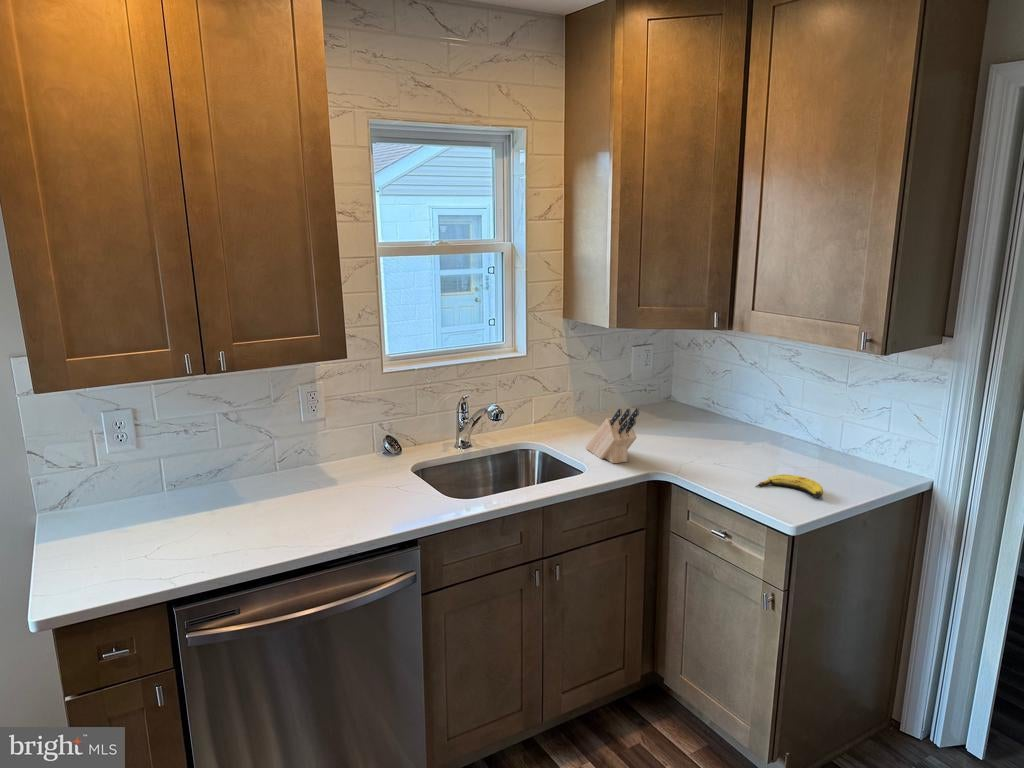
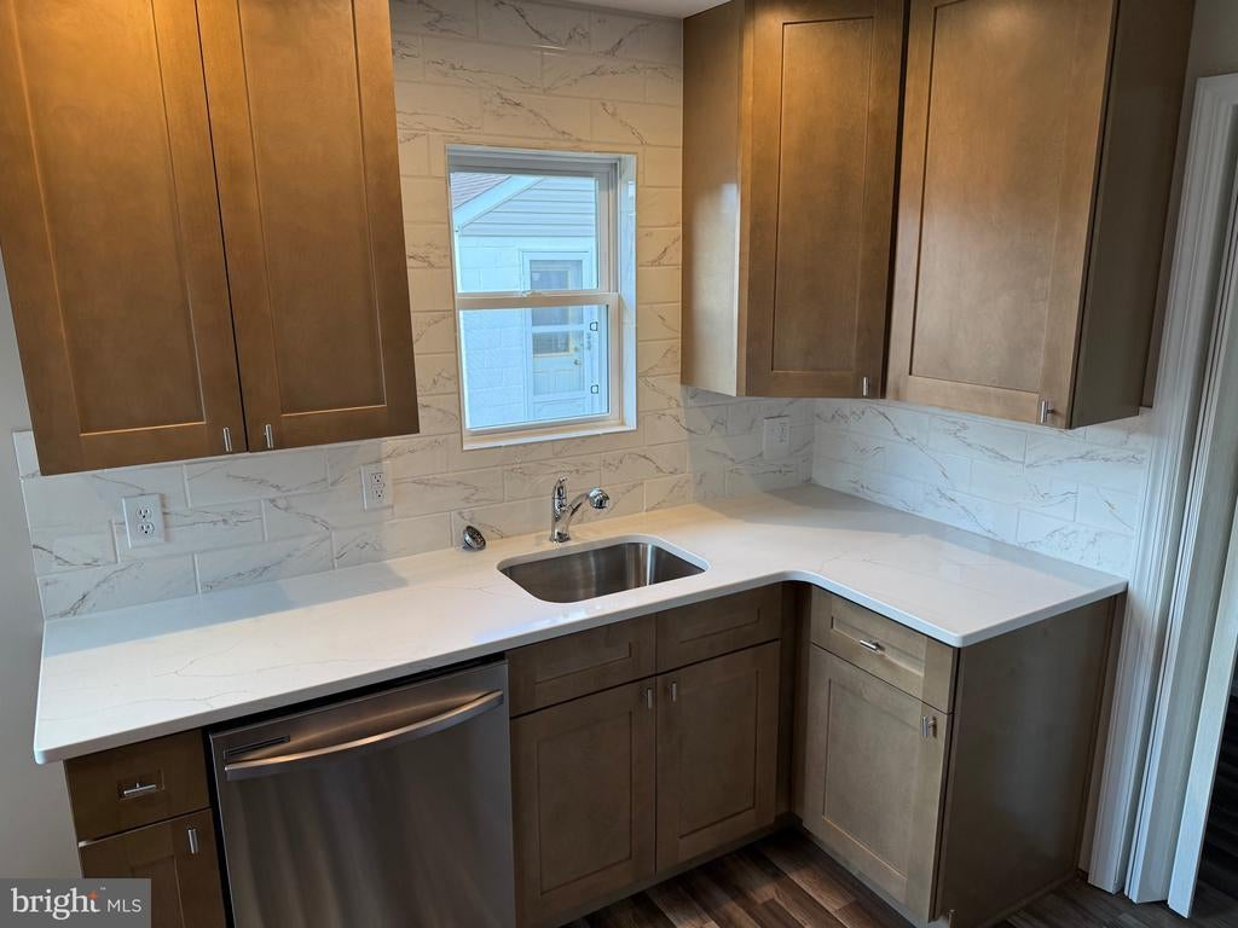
- banana (791, 483)
- knife block (613, 429)
